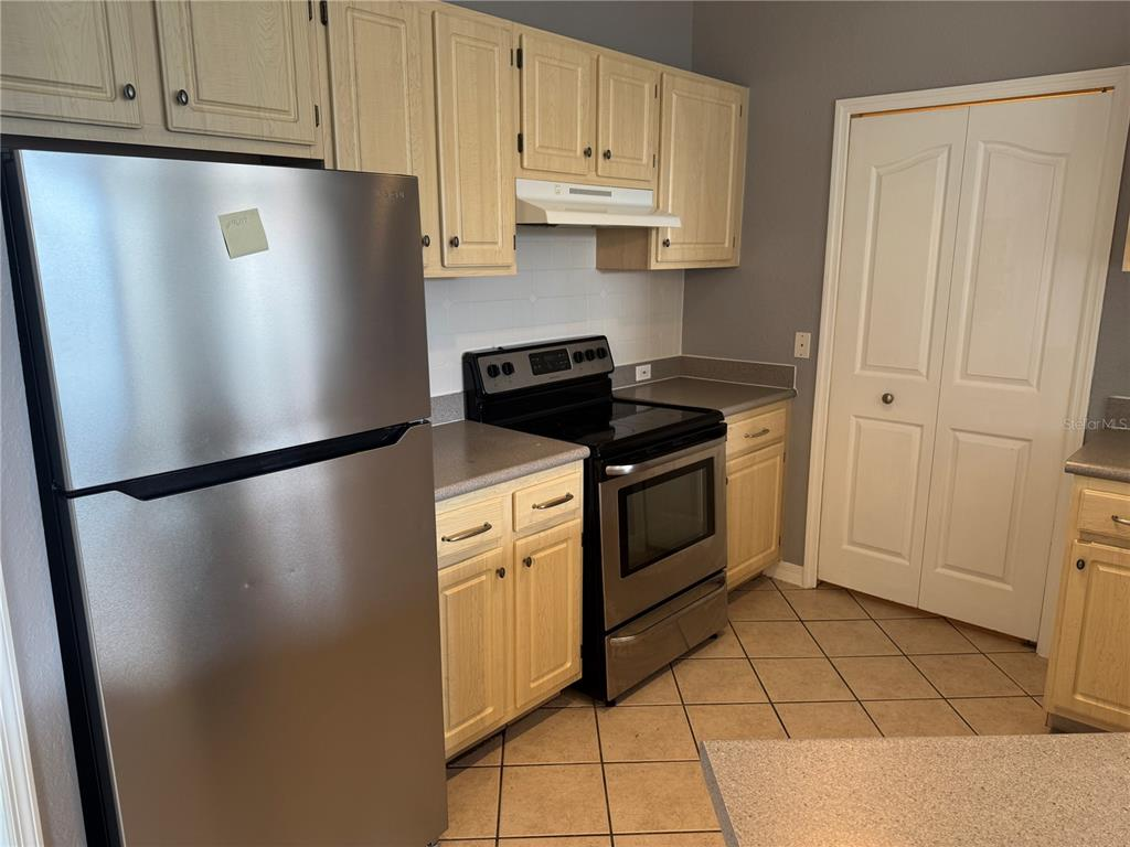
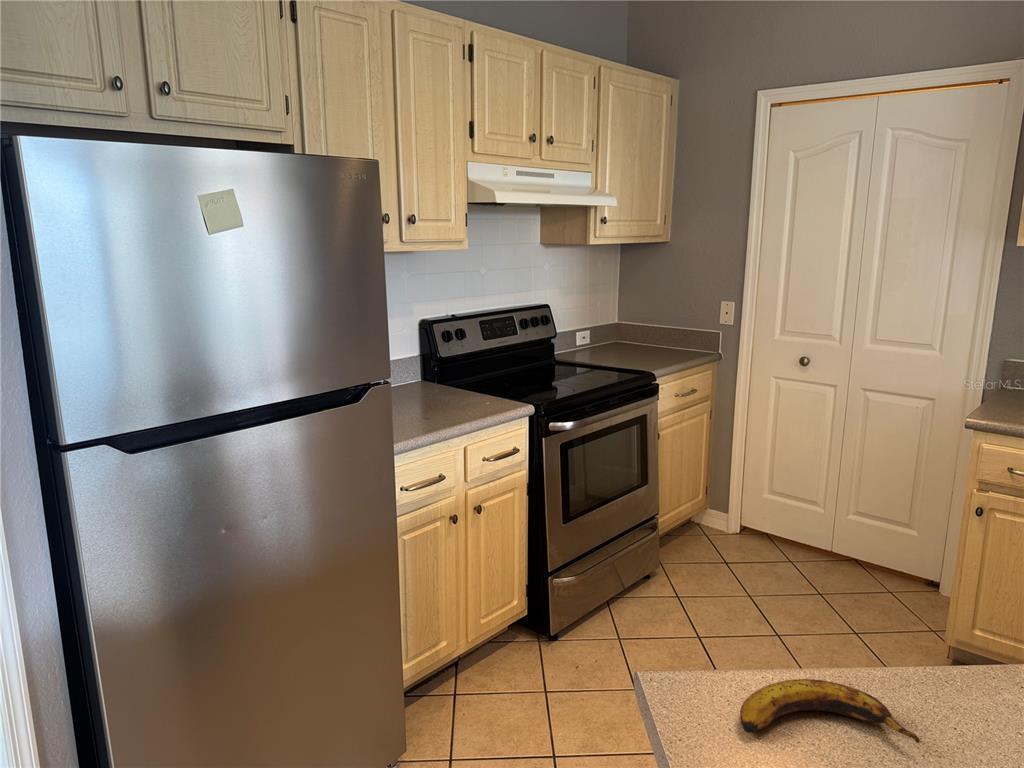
+ banana (816, 710)
